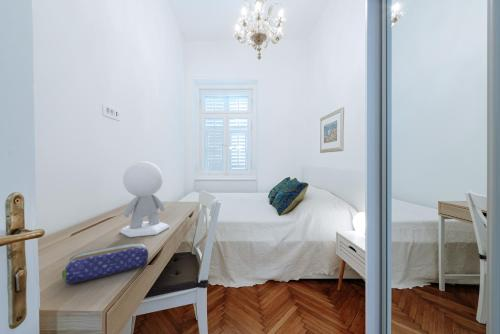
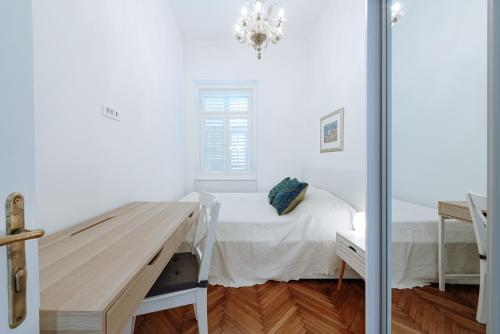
- pencil case (109, 260)
- desk lamp (145, 195)
